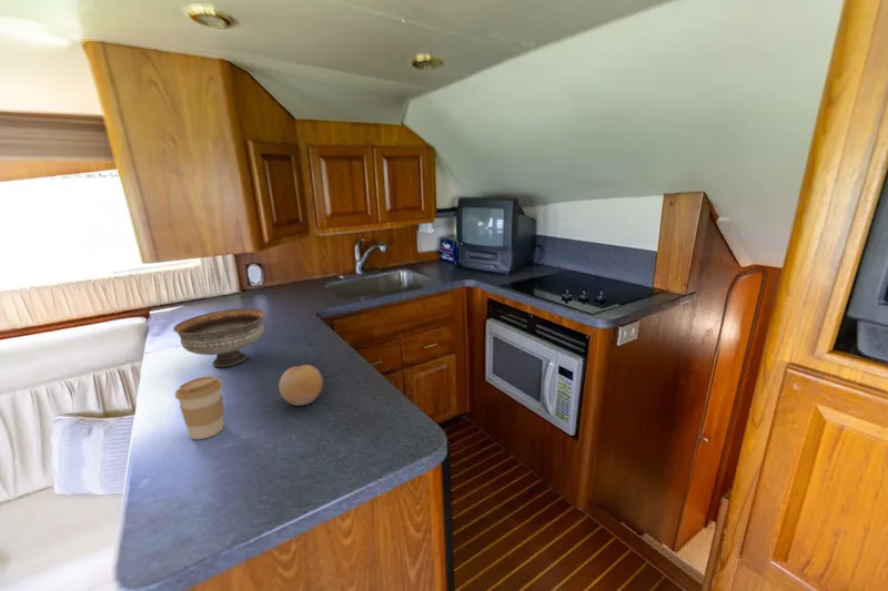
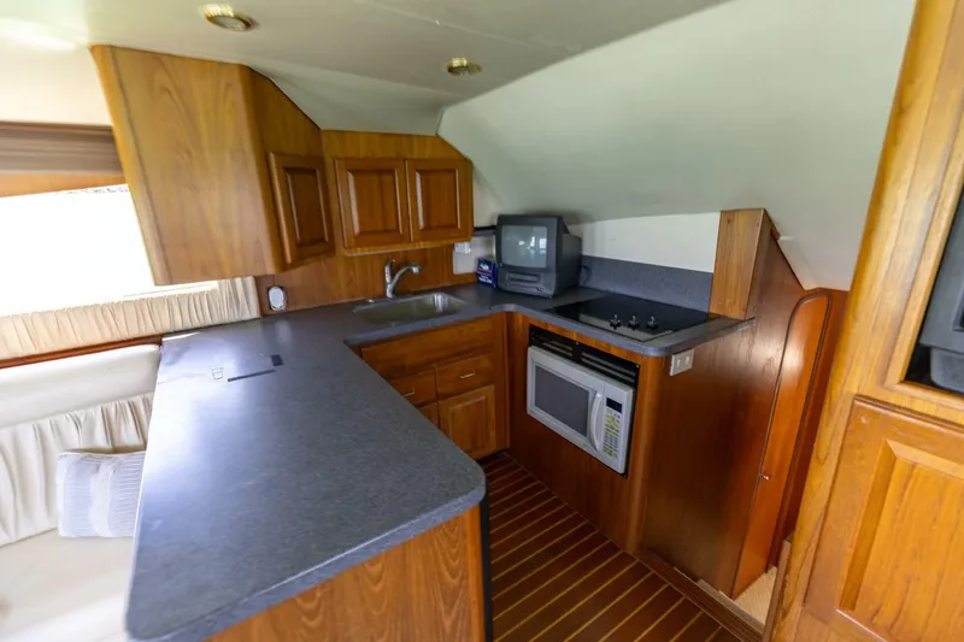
- coffee cup (202, 406)
- bowl (224, 339)
- fruit (301, 385)
